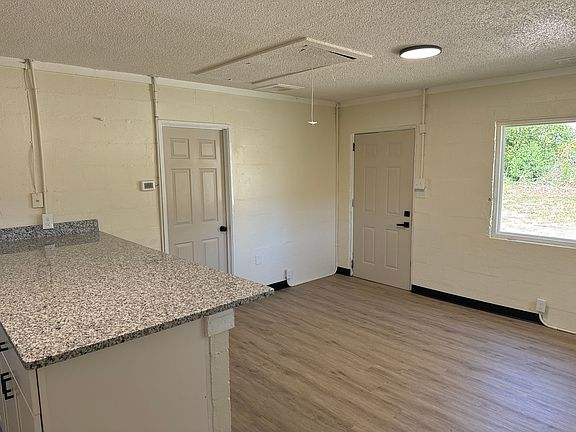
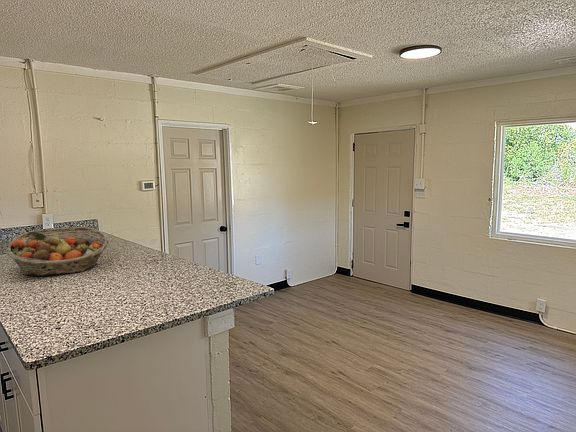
+ fruit basket (60, 250)
